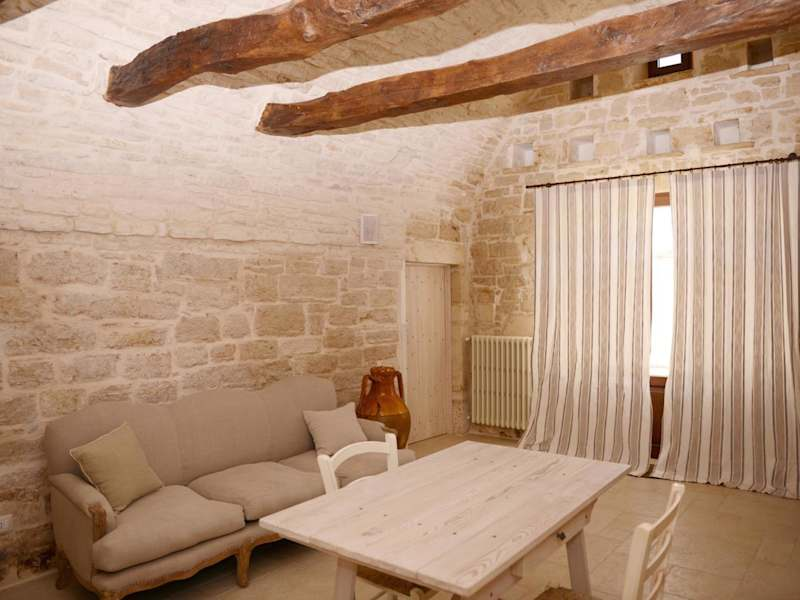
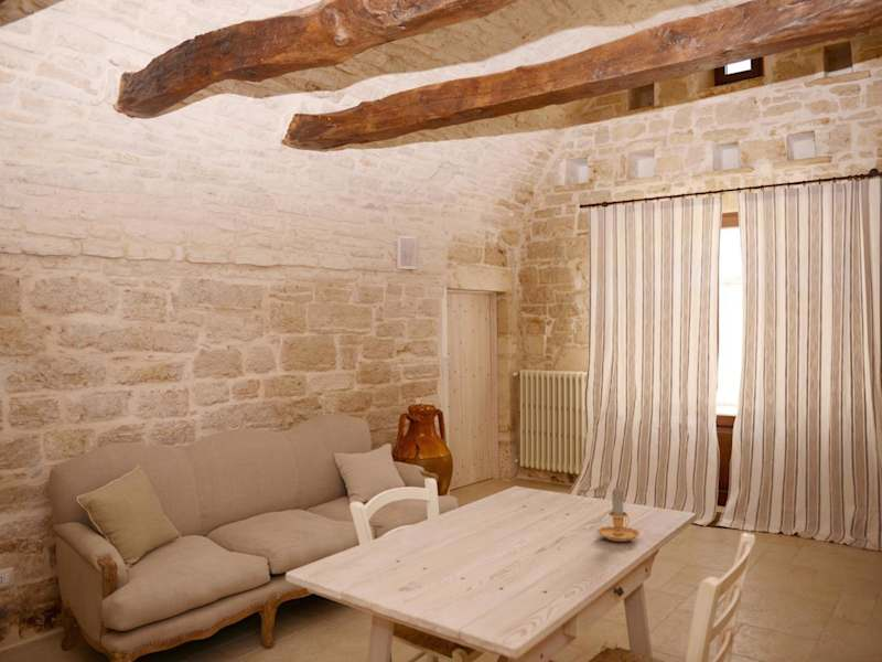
+ candle (620, 511)
